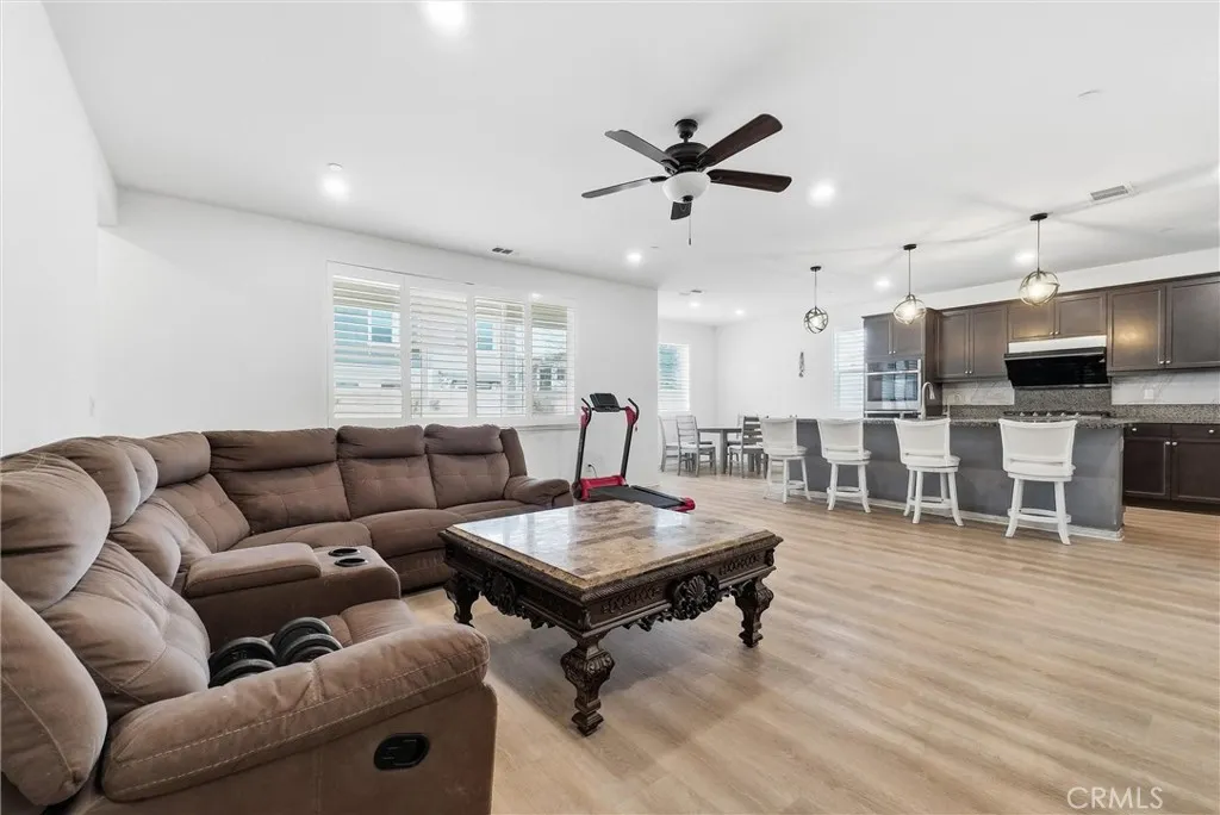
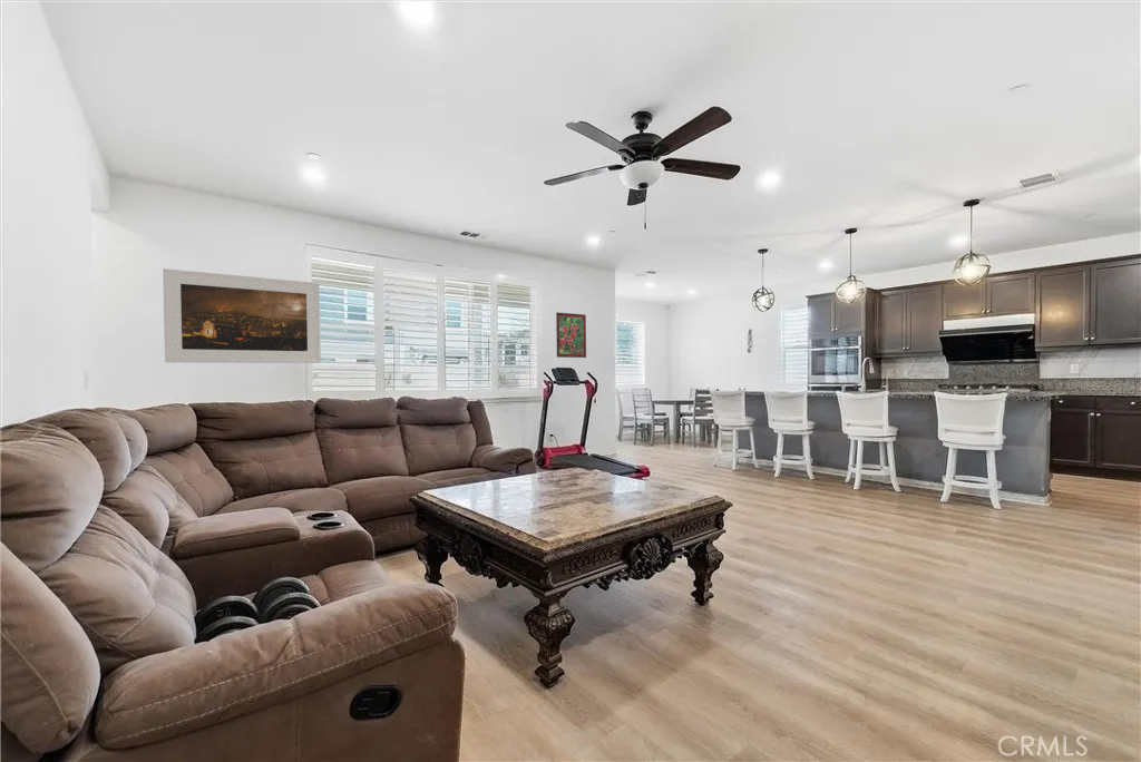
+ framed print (247, 320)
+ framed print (570, 335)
